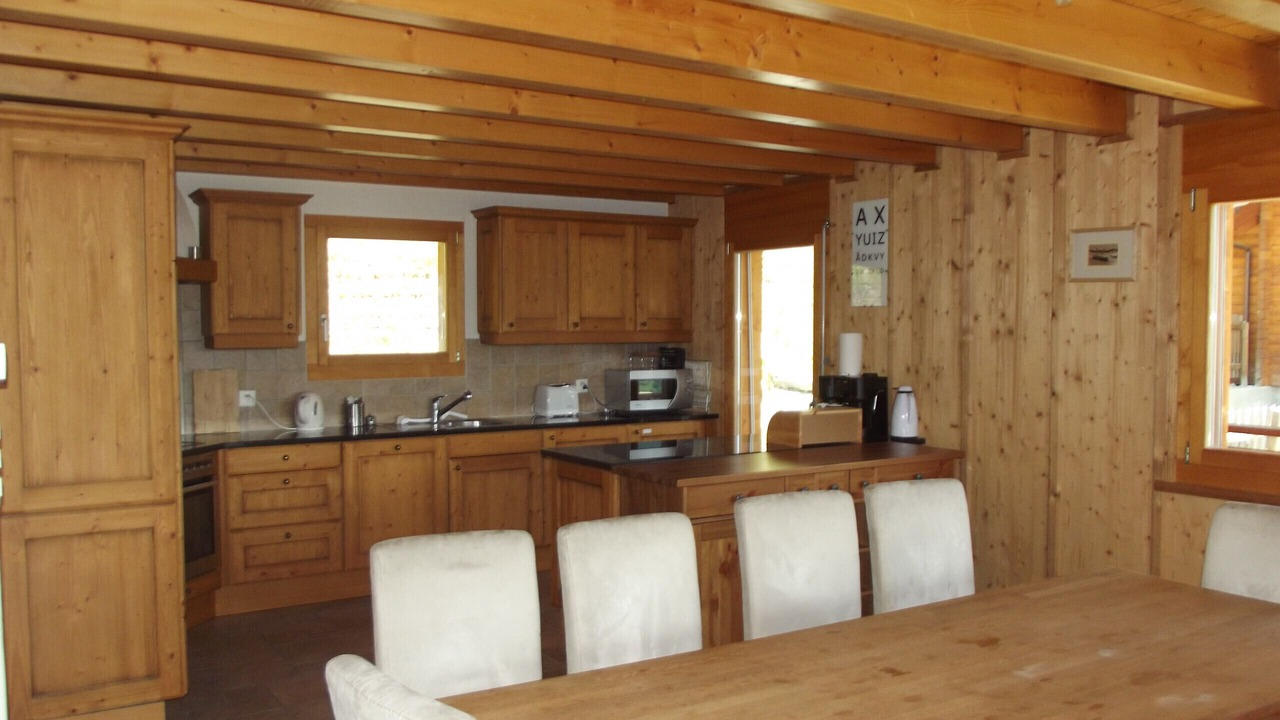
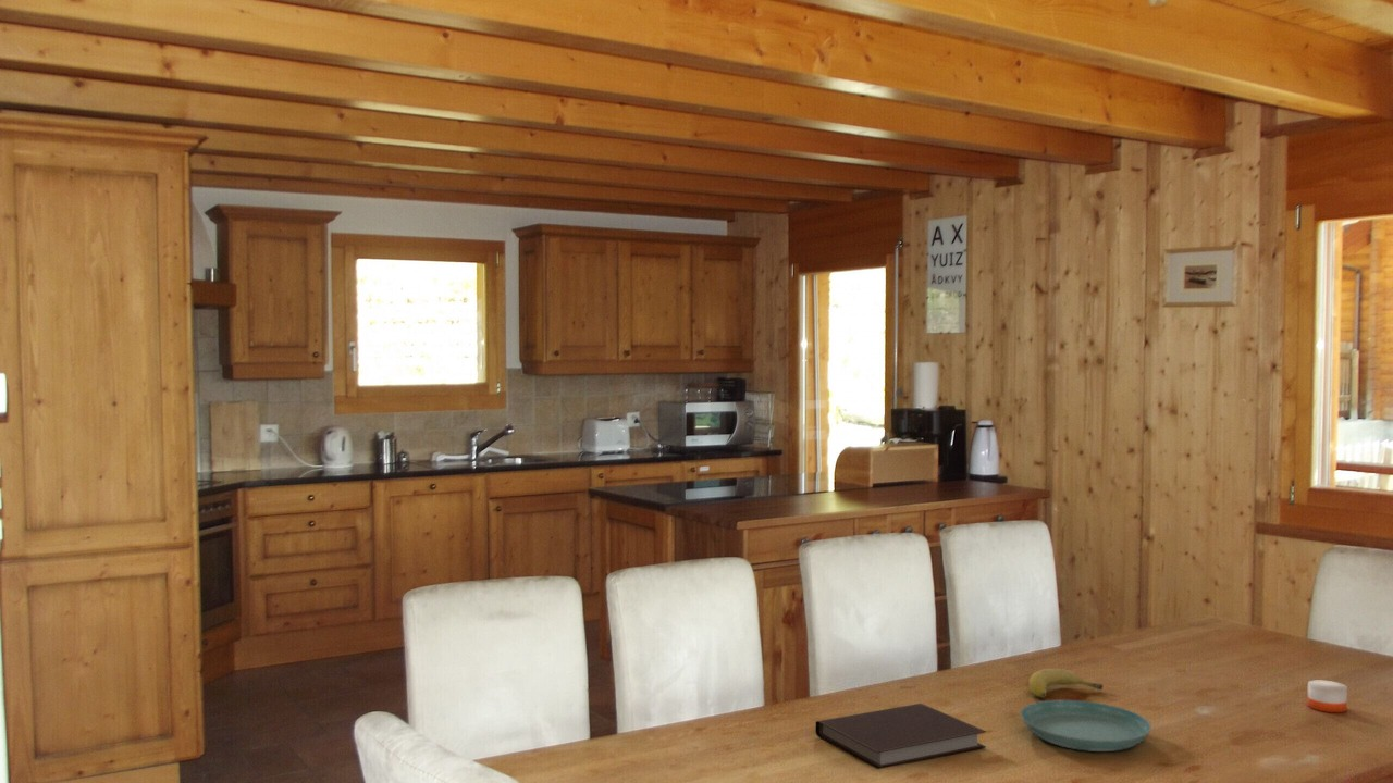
+ notebook (899, 733)
+ candle (1327, 683)
+ fruit (1058, 681)
+ saucer (1084, 726)
